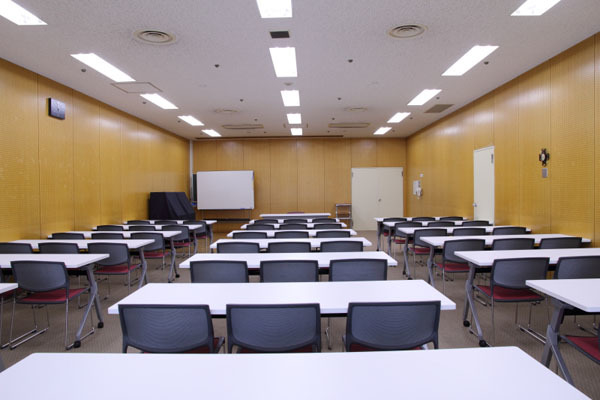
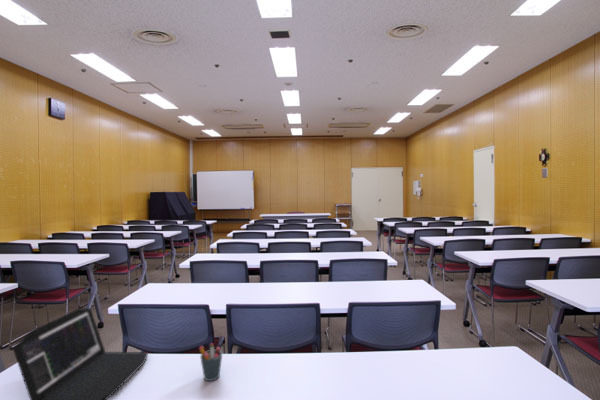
+ pen holder (211, 359)
+ laptop (91, 350)
